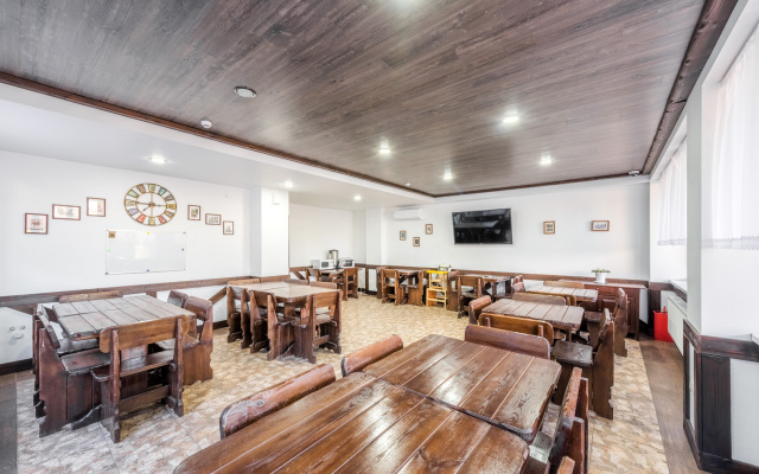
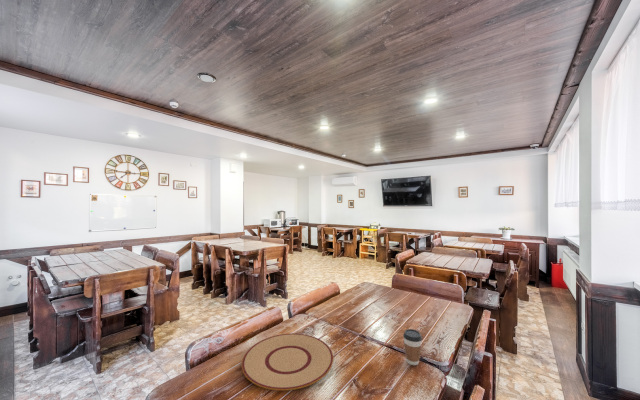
+ coffee cup (412, 347)
+ plate (288, 359)
